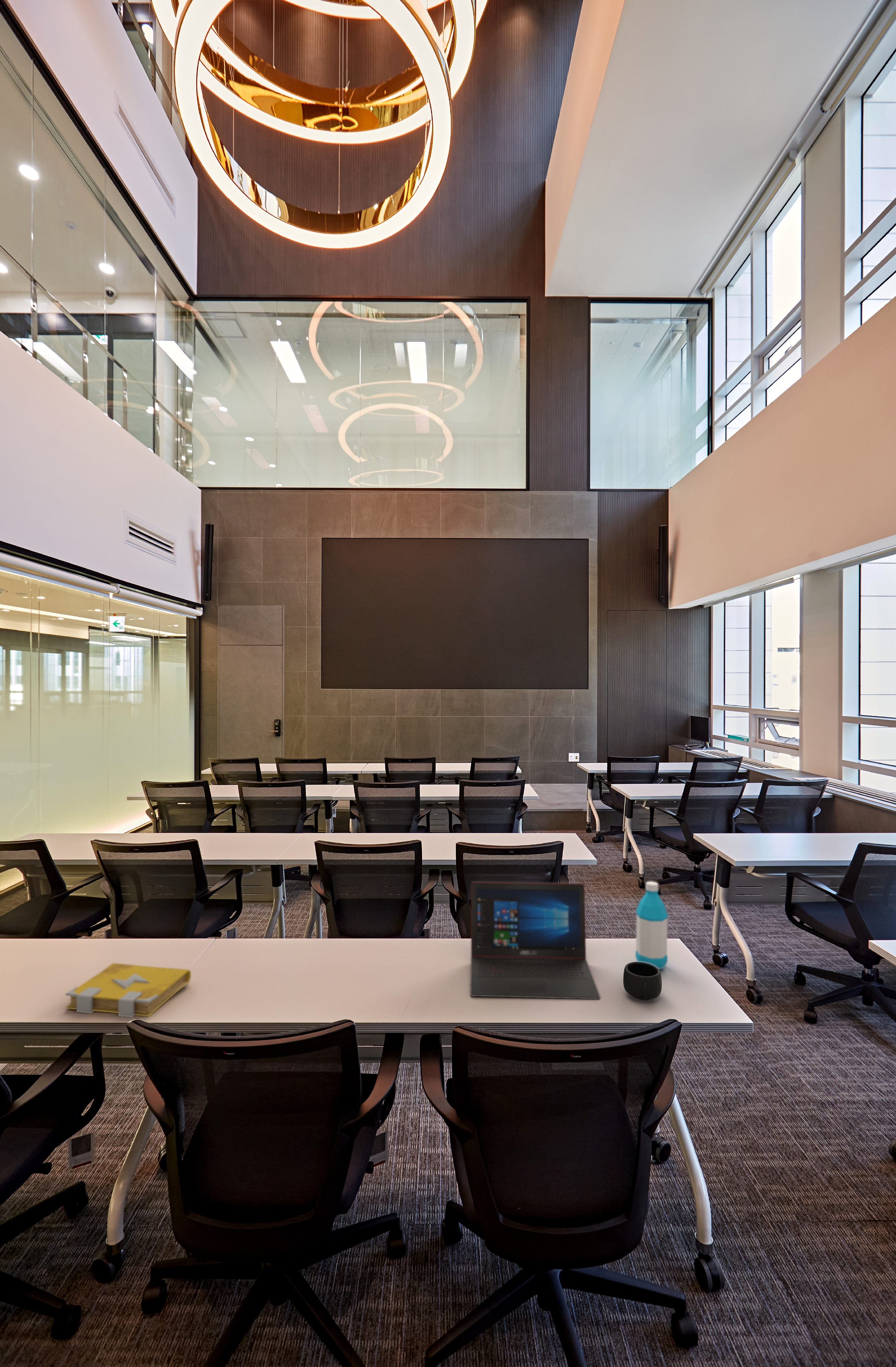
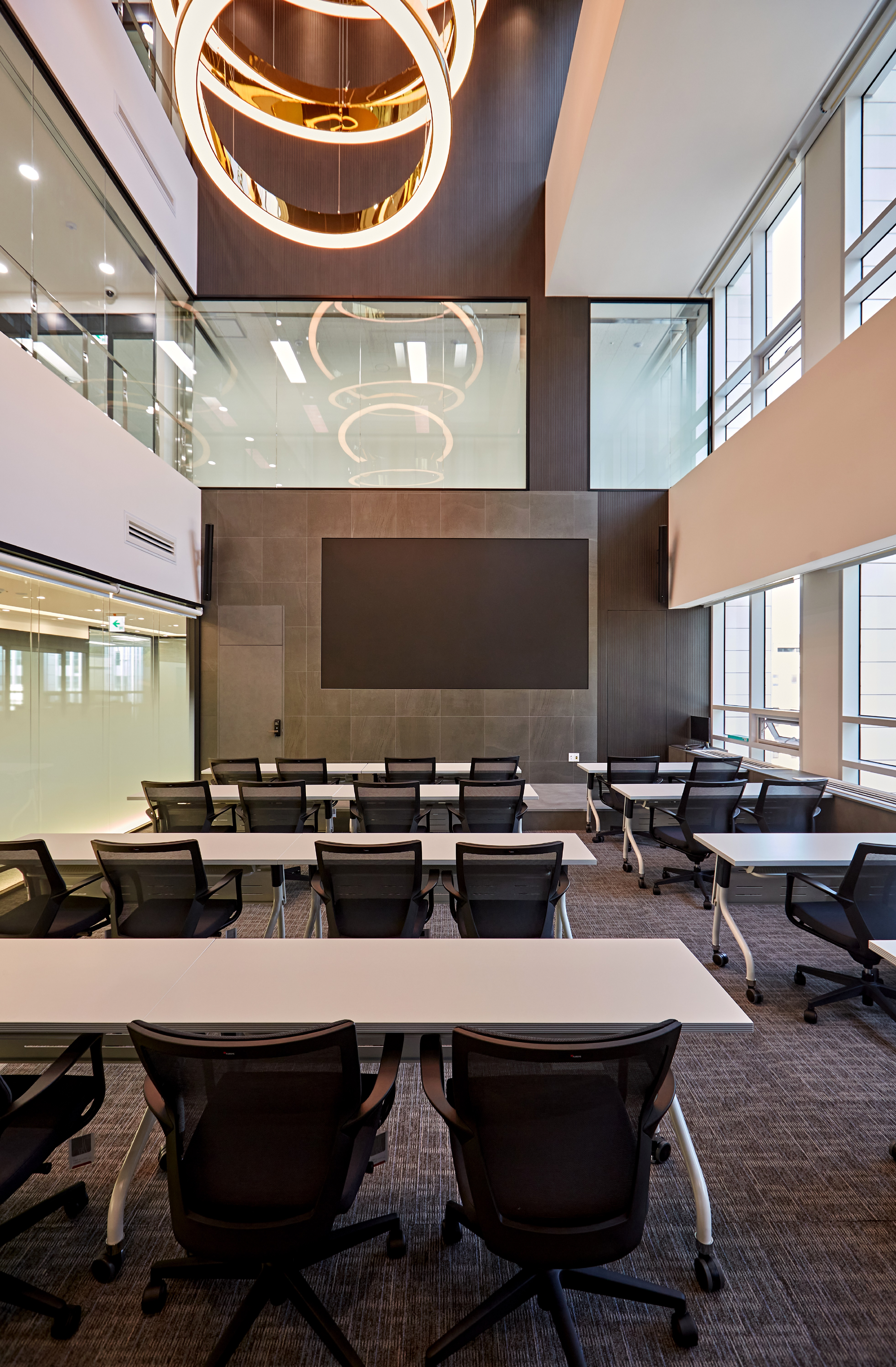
- mug (642, 984)
- spell book (126, 987)
- laptop (531, 937)
- water bottle (651, 924)
